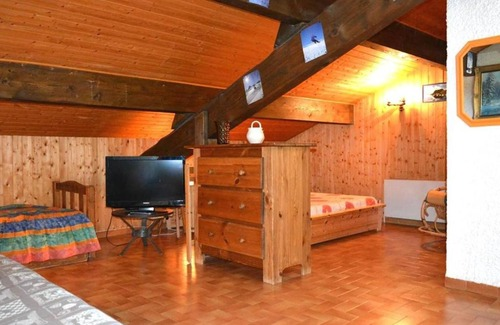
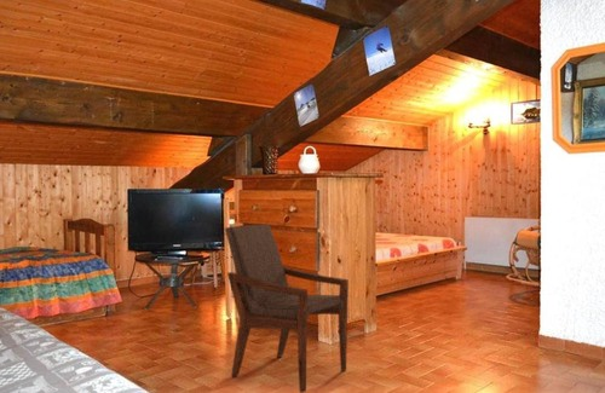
+ armchair (284, 299)
